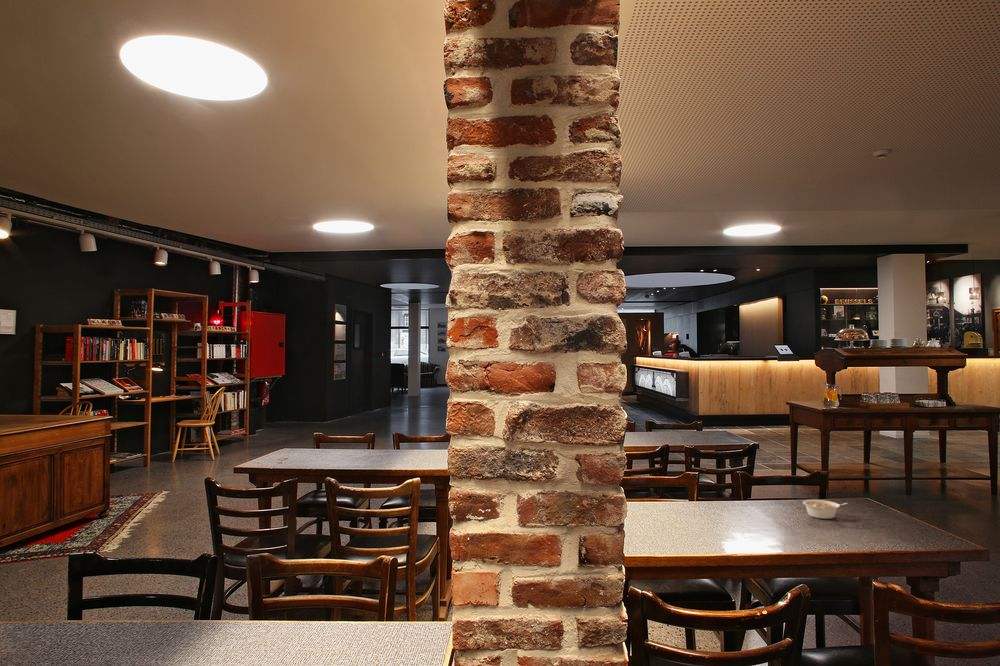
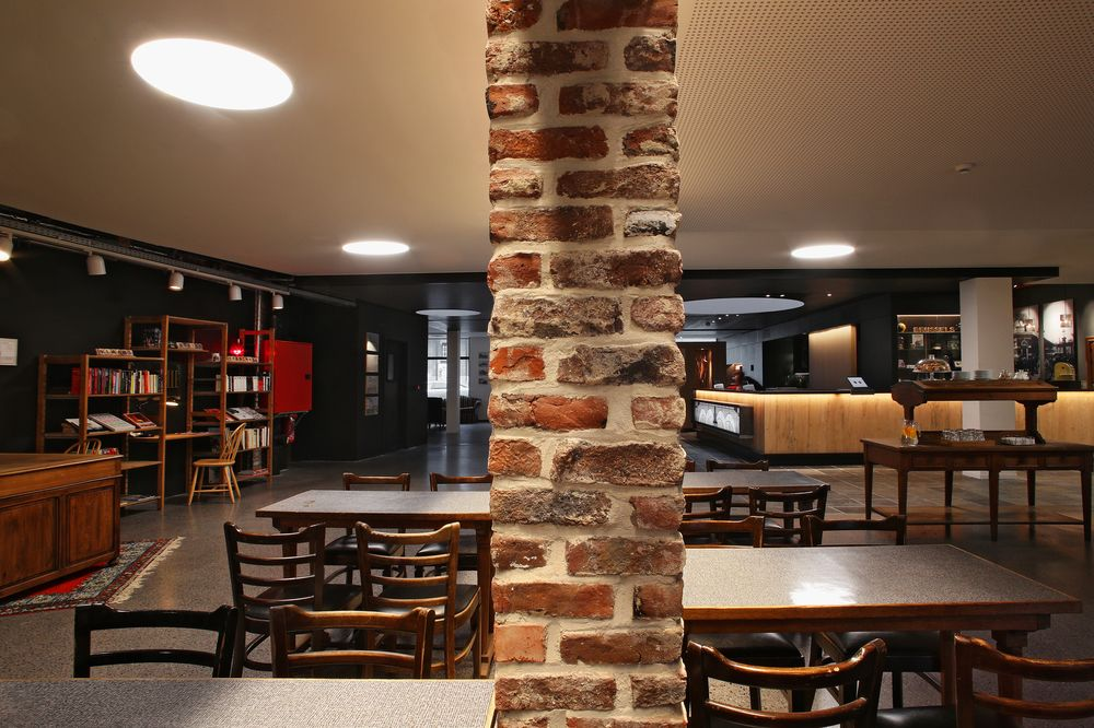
- legume (822, 508)
